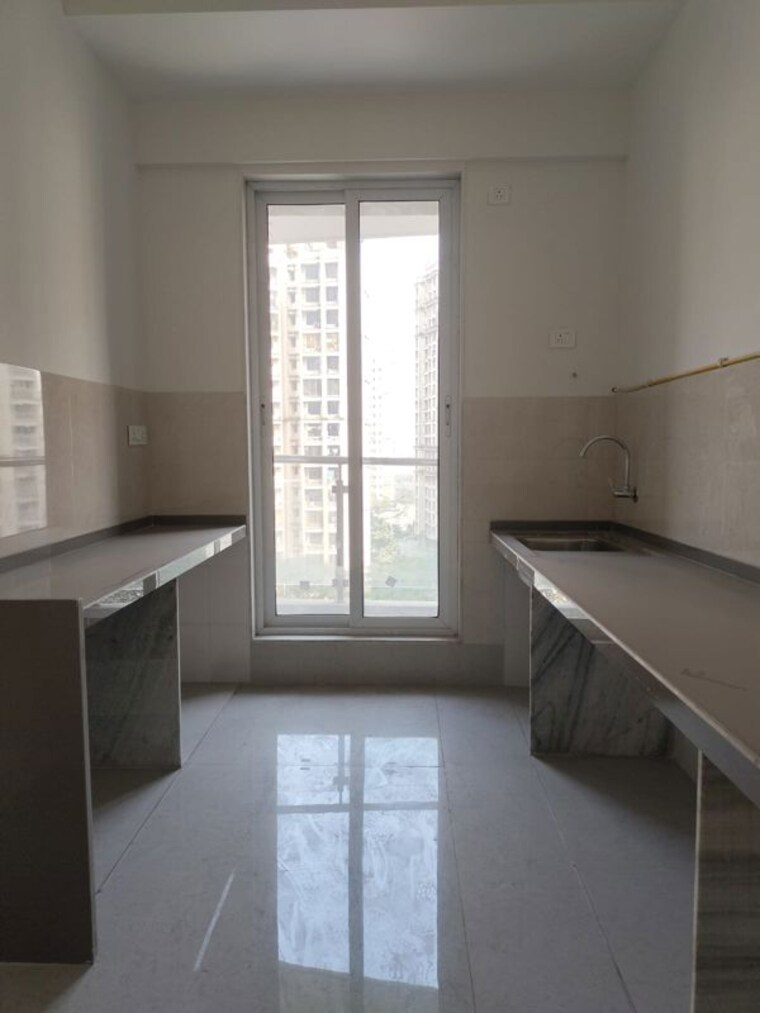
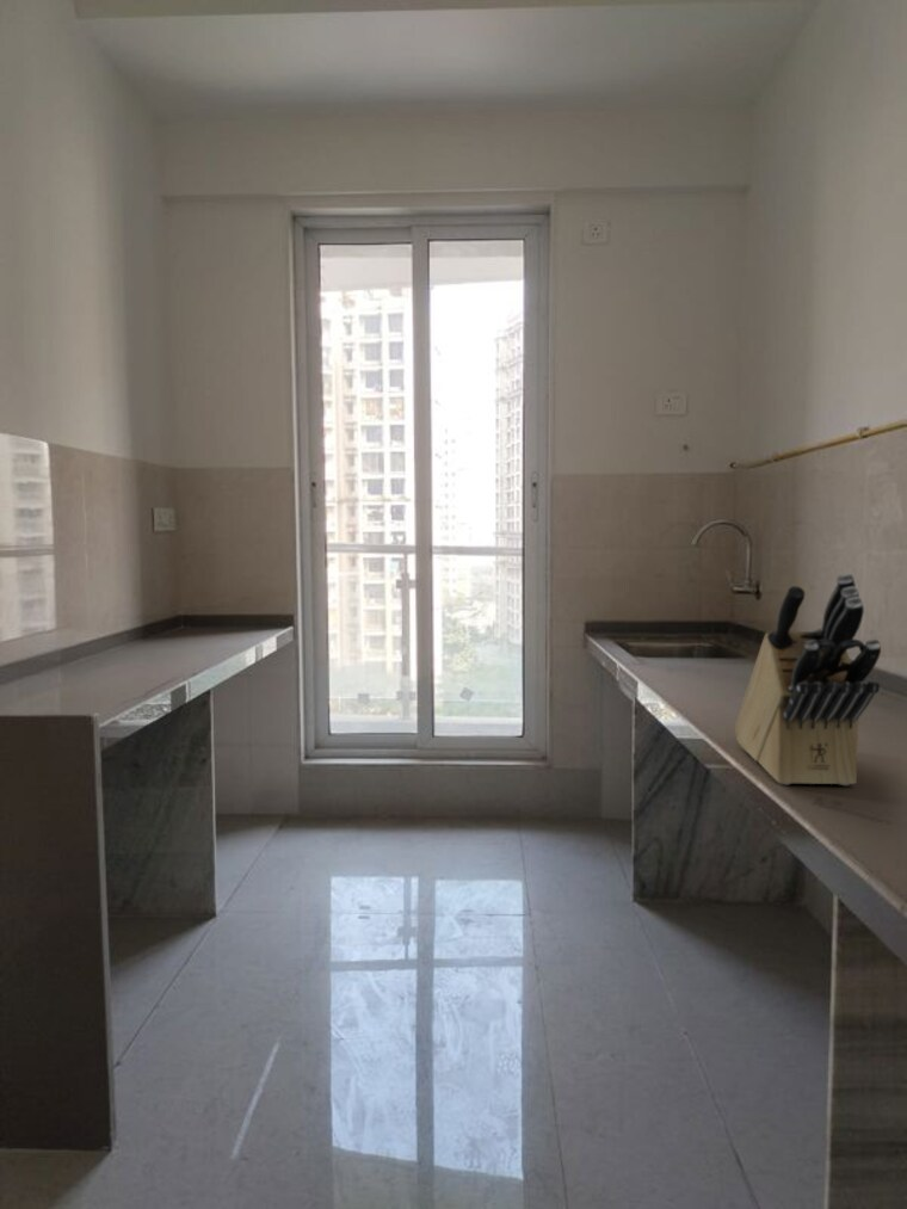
+ knife block (800, 671)
